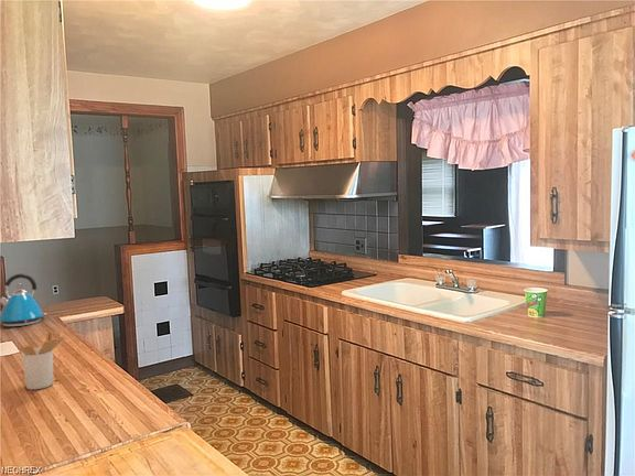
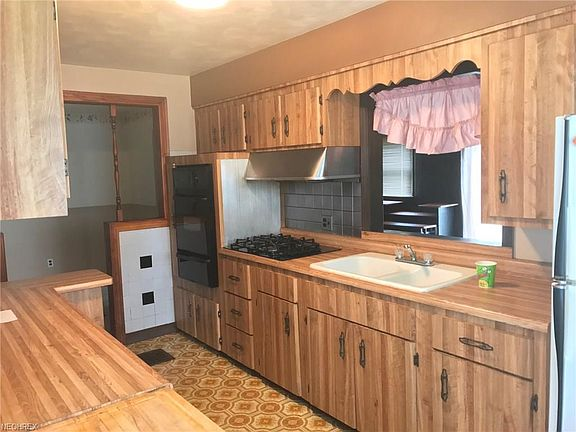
- utensil holder (43, 360)
- kettle (21, 298)
